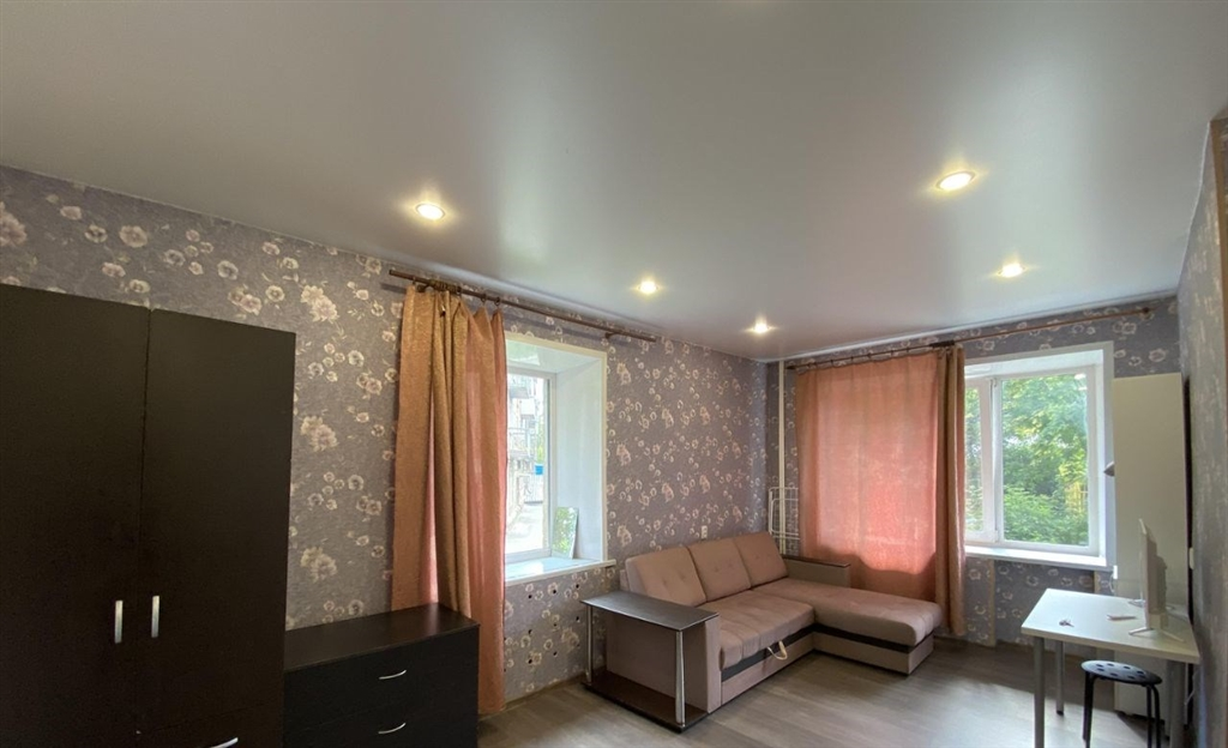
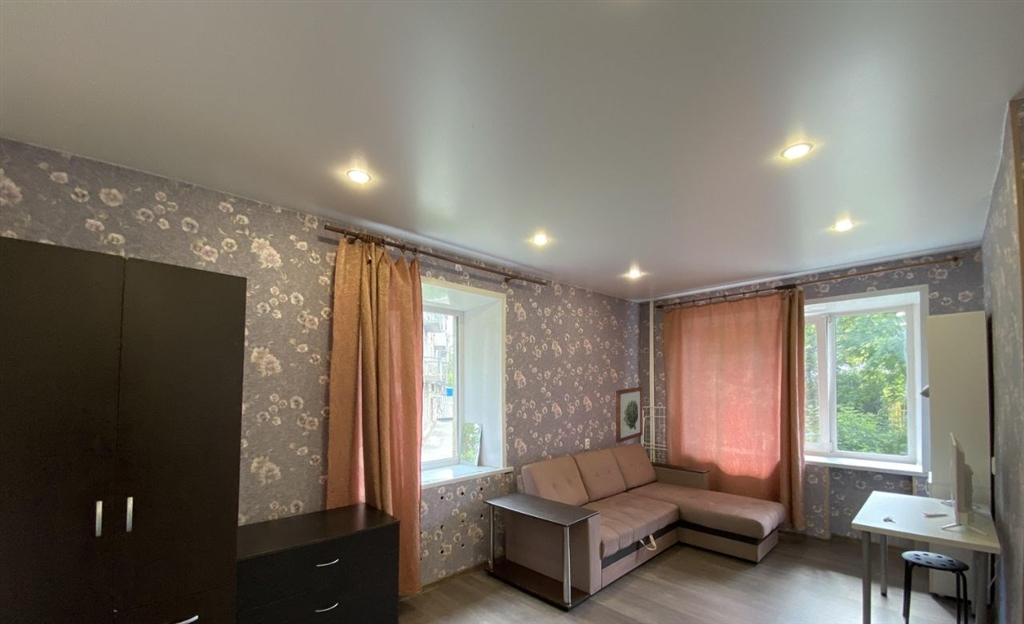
+ wall art (629, 413)
